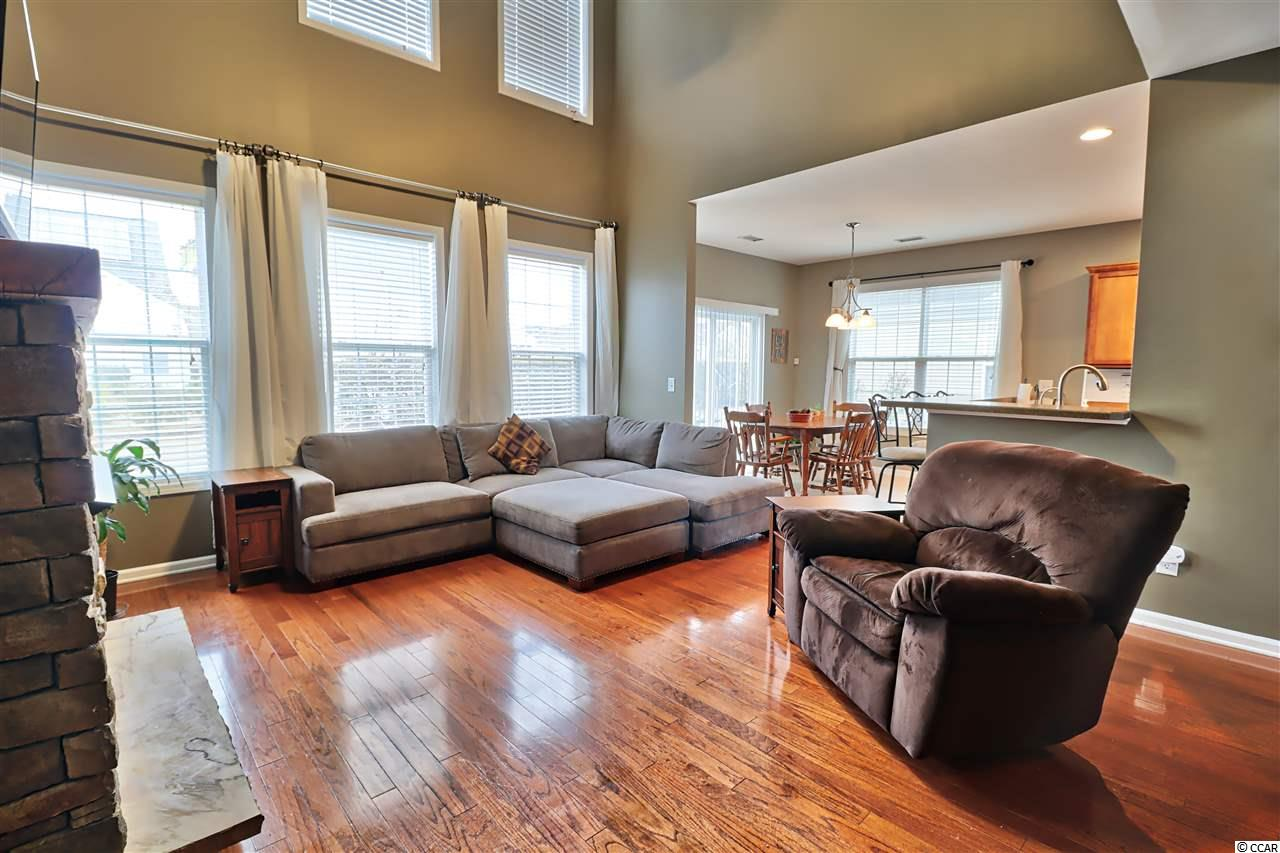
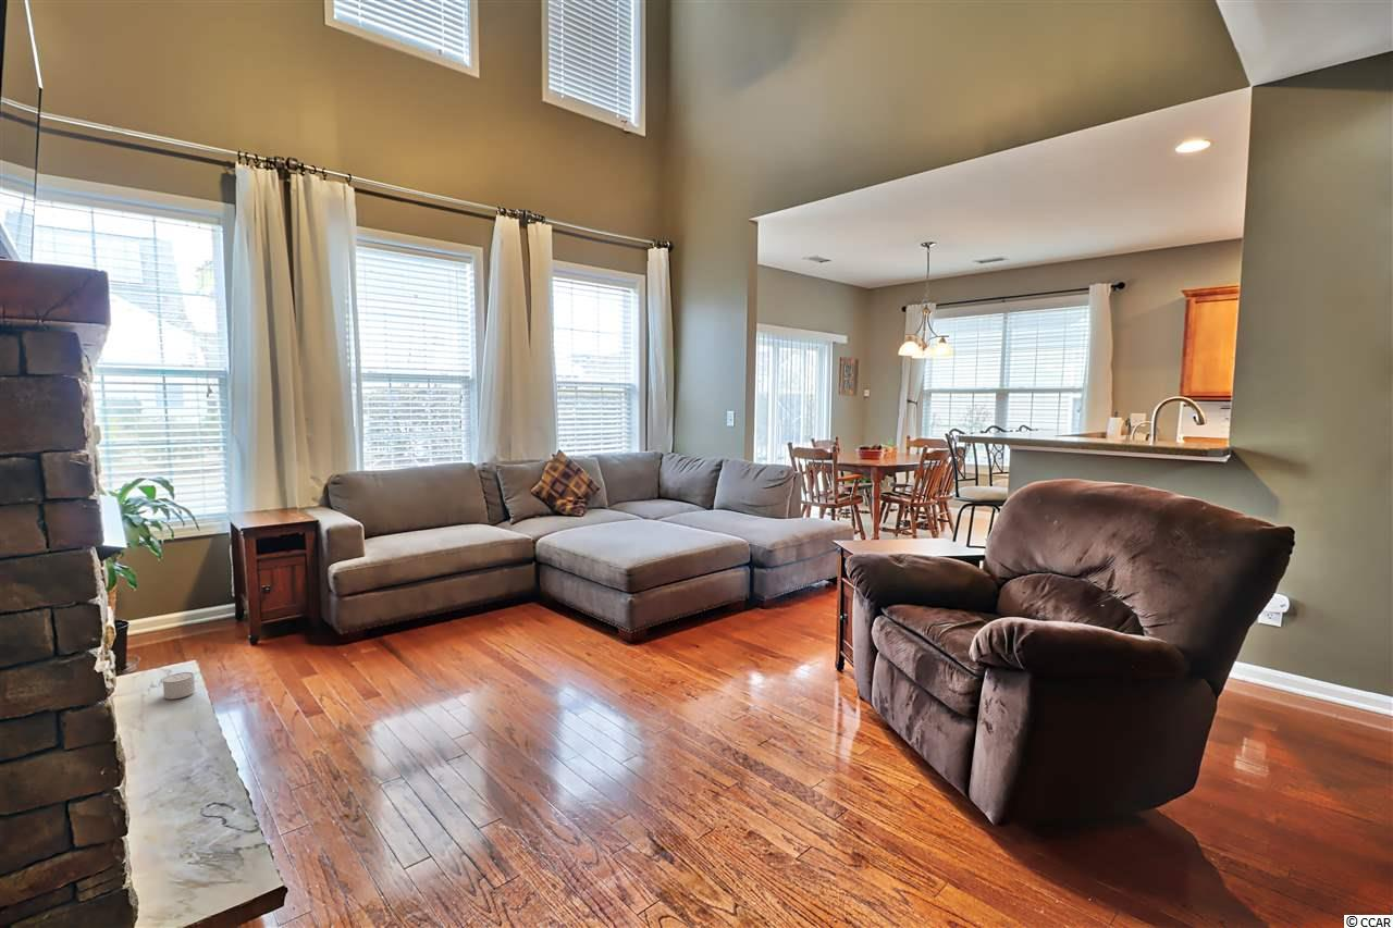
+ candle (178, 684)
